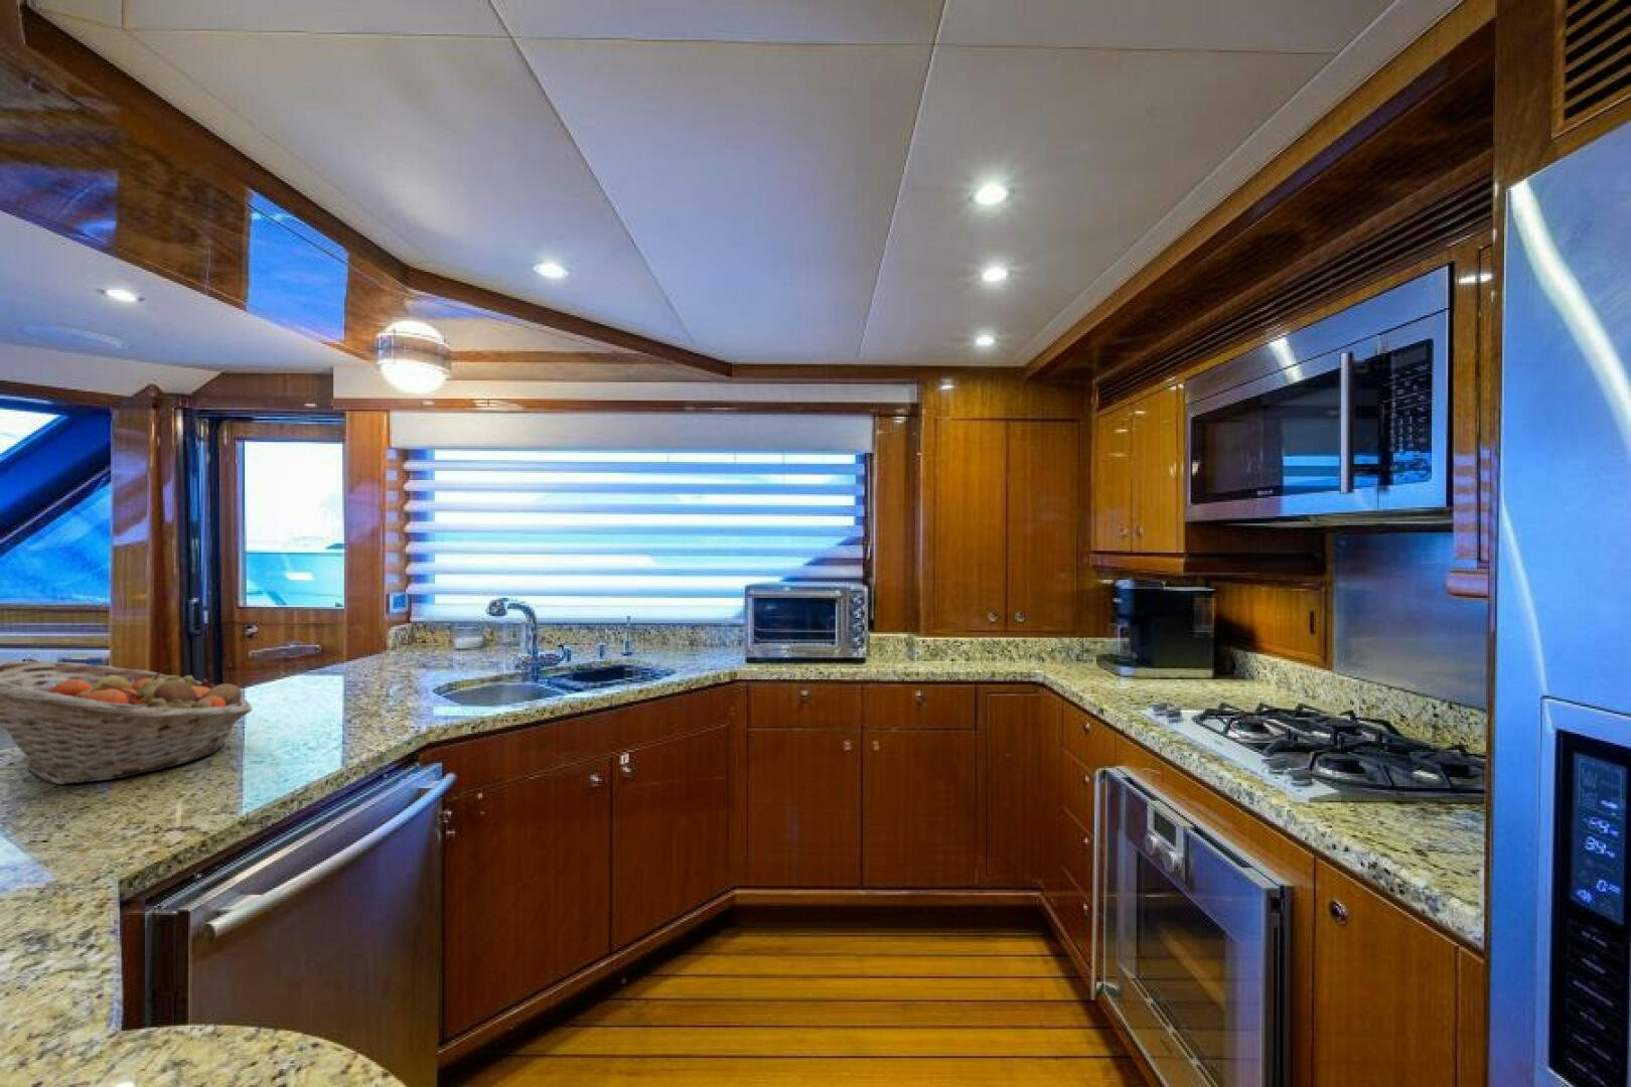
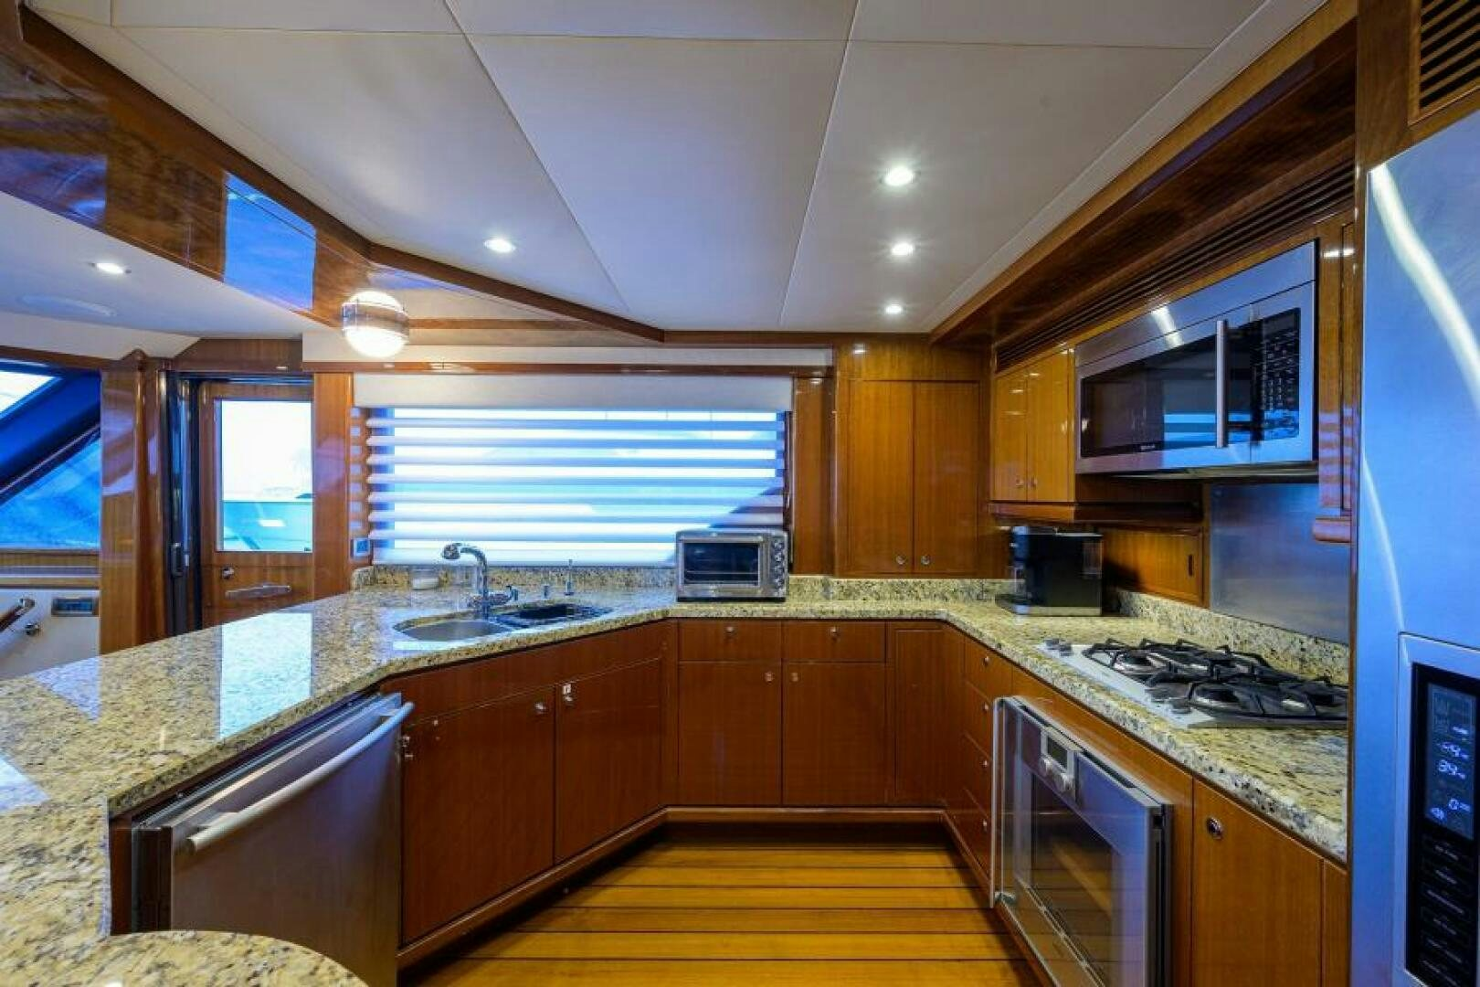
- fruit basket (121, 706)
